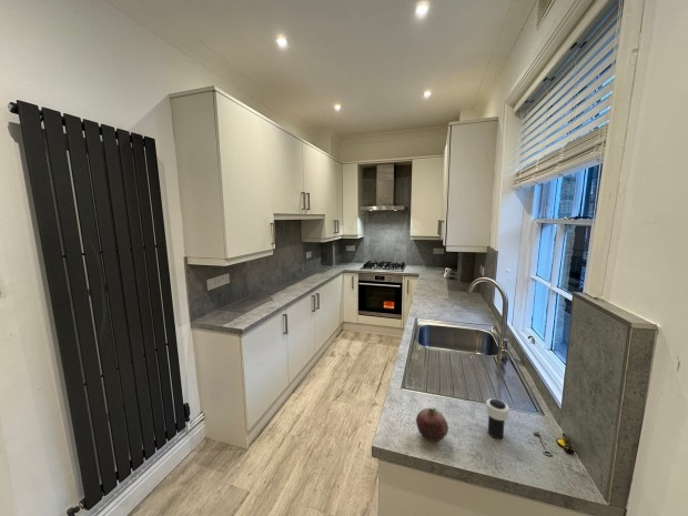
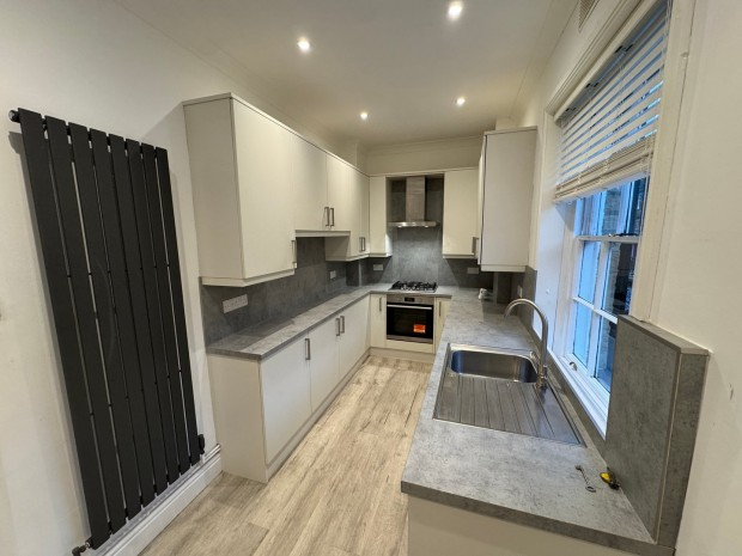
- cup (496, 418)
- fruit (432, 423)
